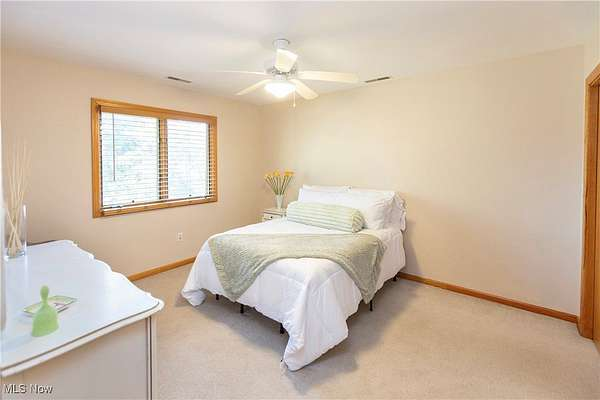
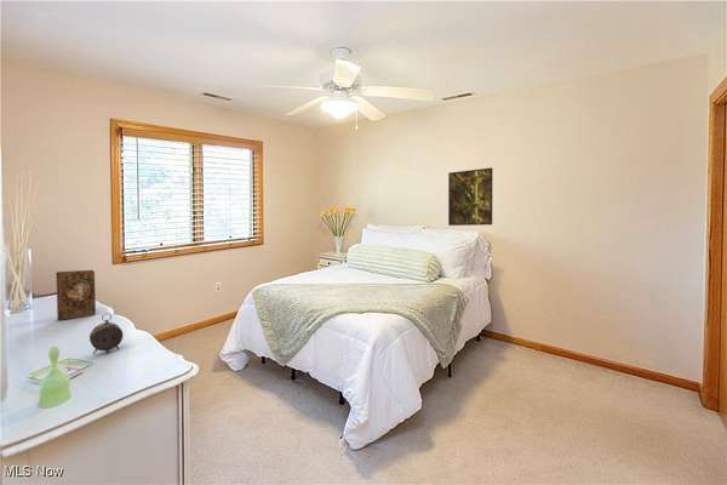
+ alarm clock (107, 332)
+ book (76, 293)
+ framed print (469, 198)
